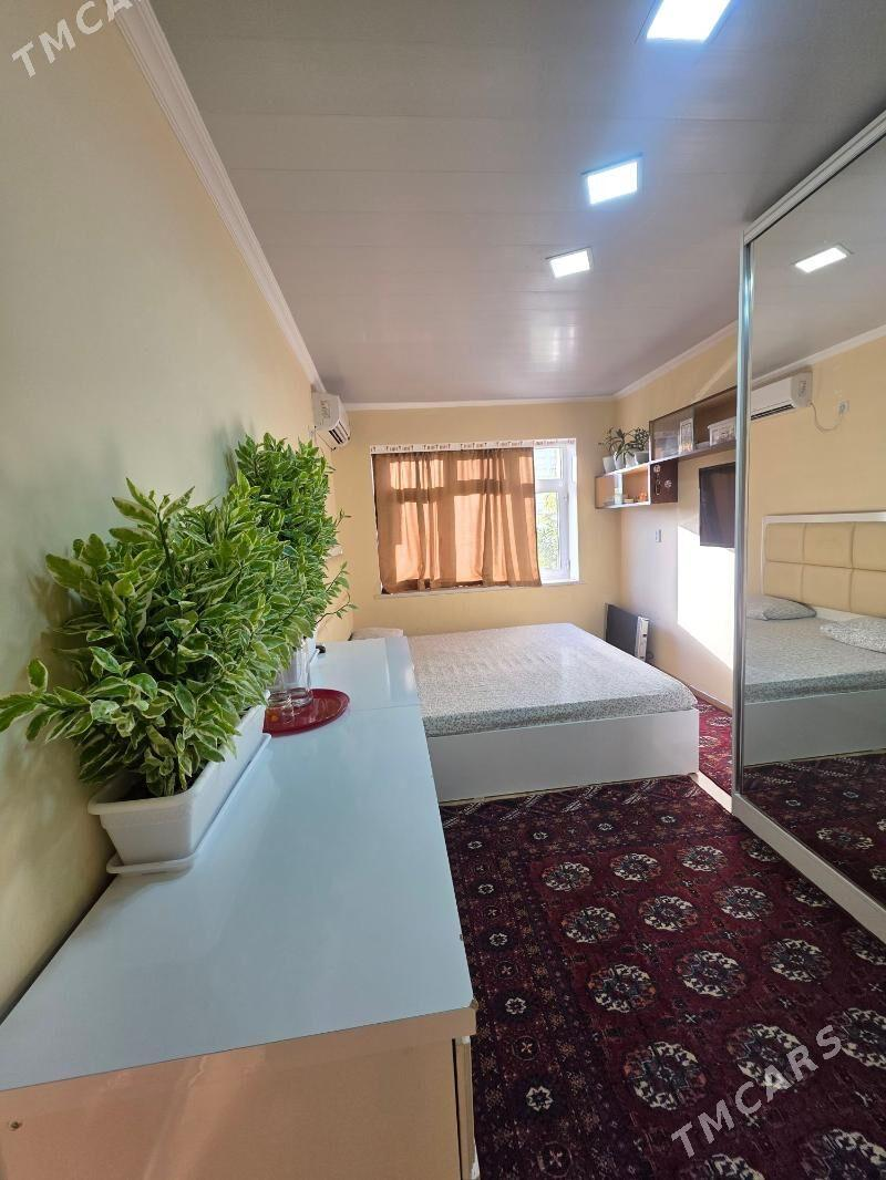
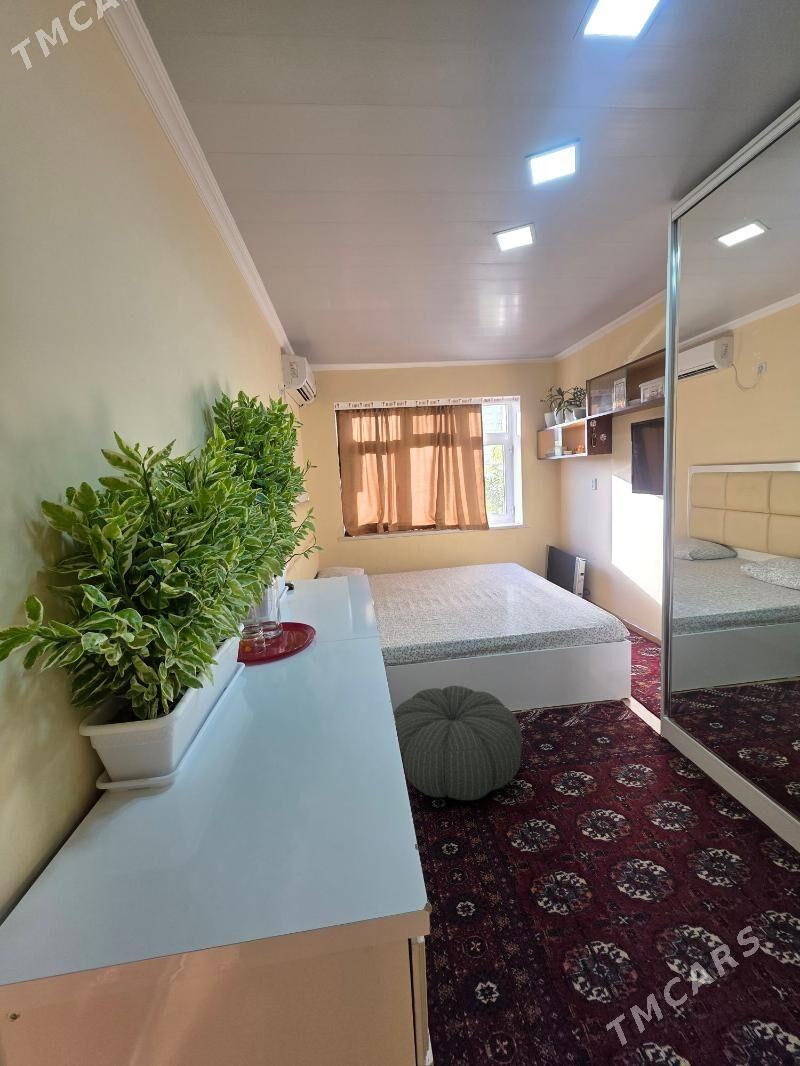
+ pouf (454, 736)
